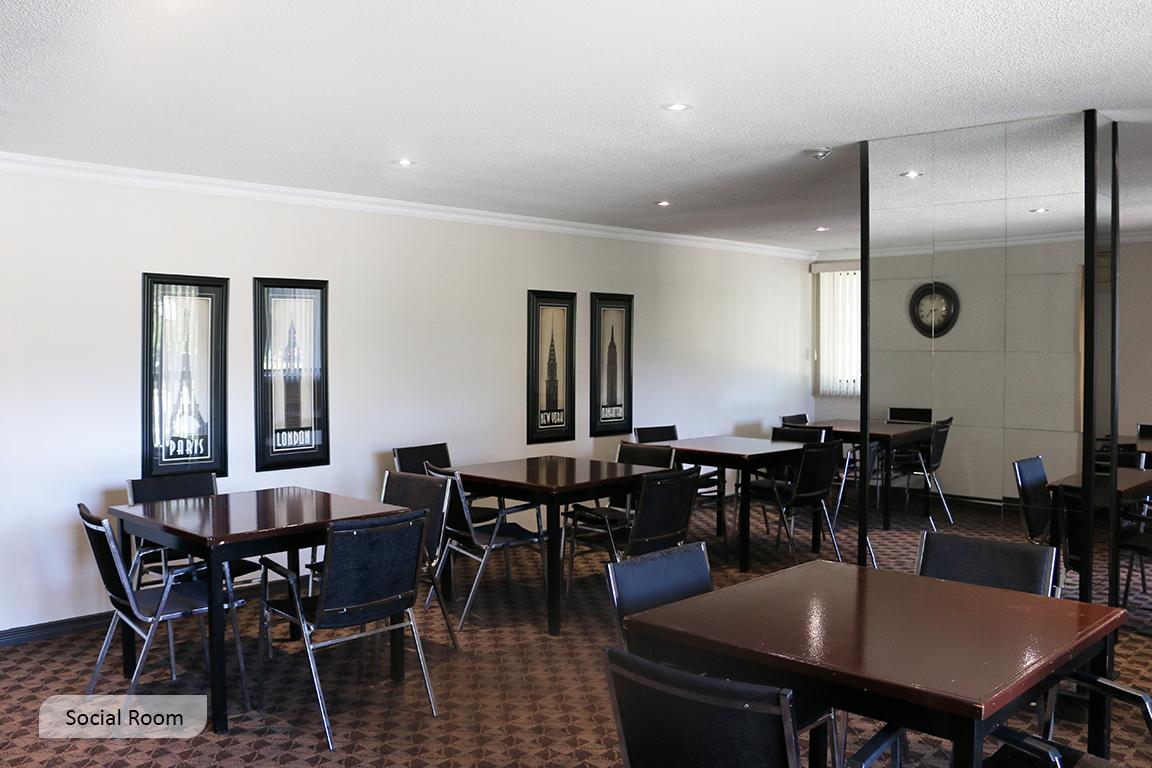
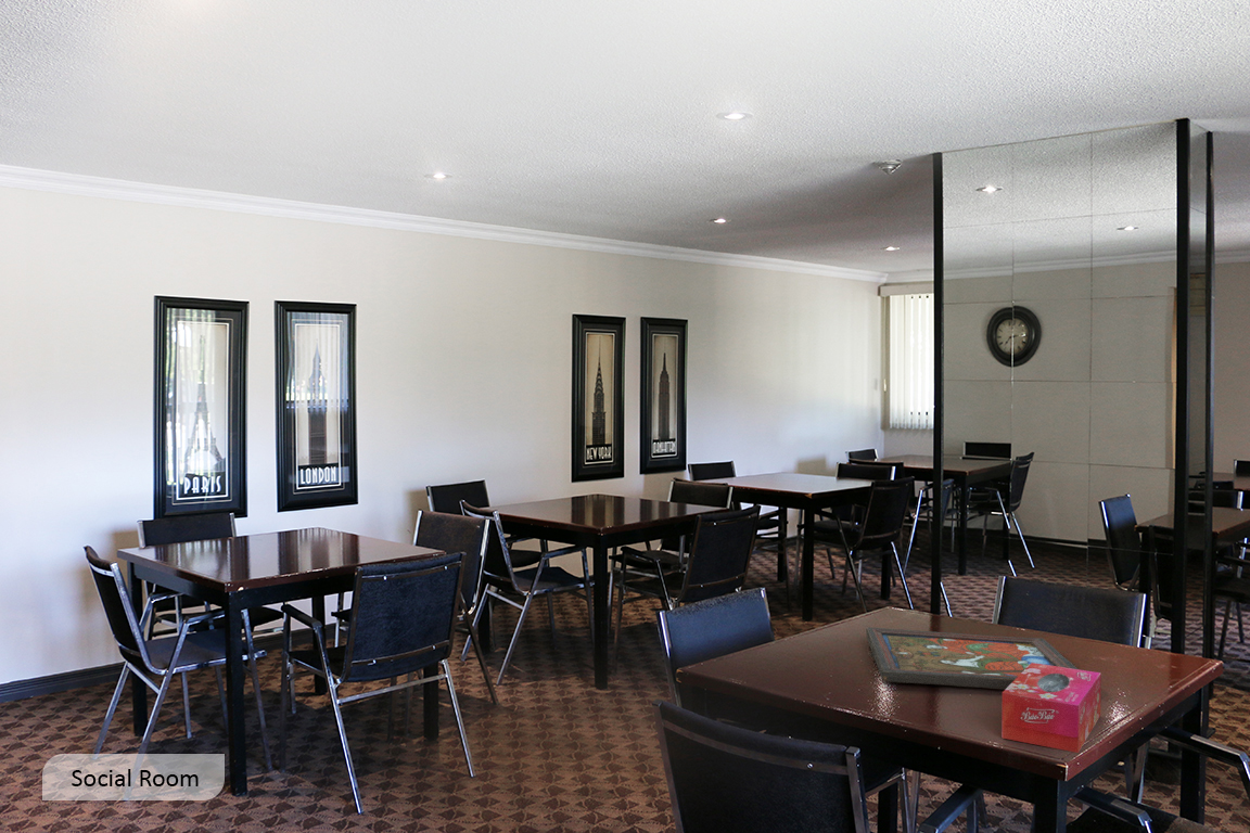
+ tissue box (1053, 704)
+ framed painting (968, 657)
